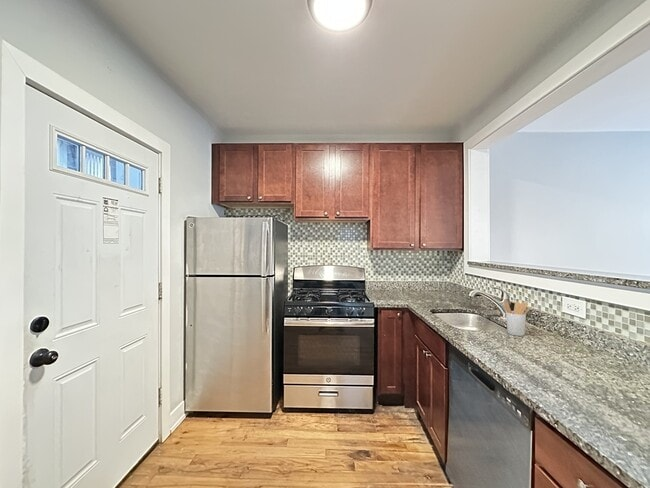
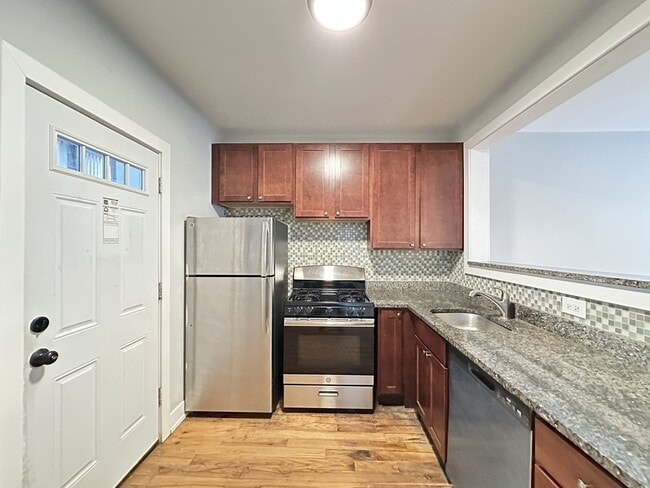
- utensil holder (517, 317)
